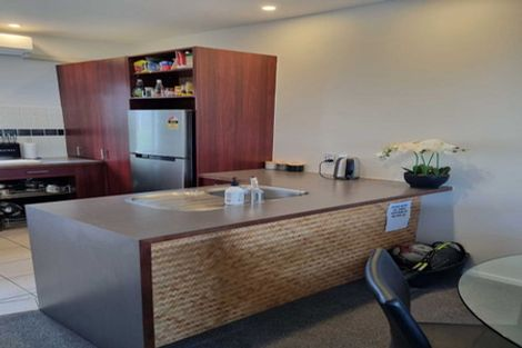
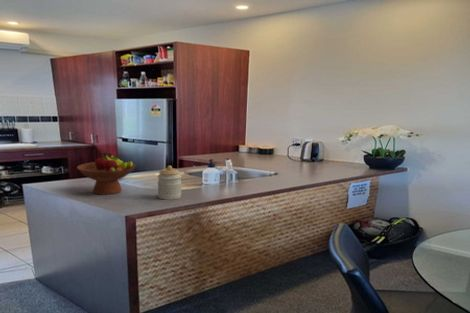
+ fruit bowl (107, 173)
+ jar (169, 181)
